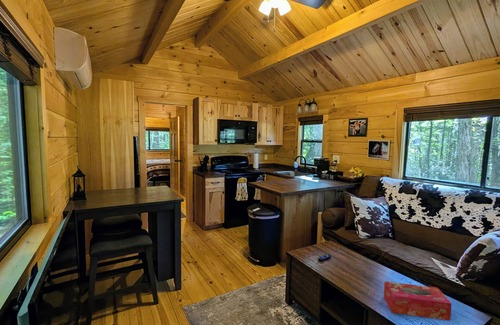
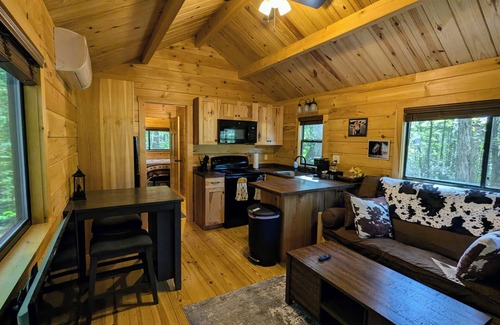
- tissue box (415, 299)
